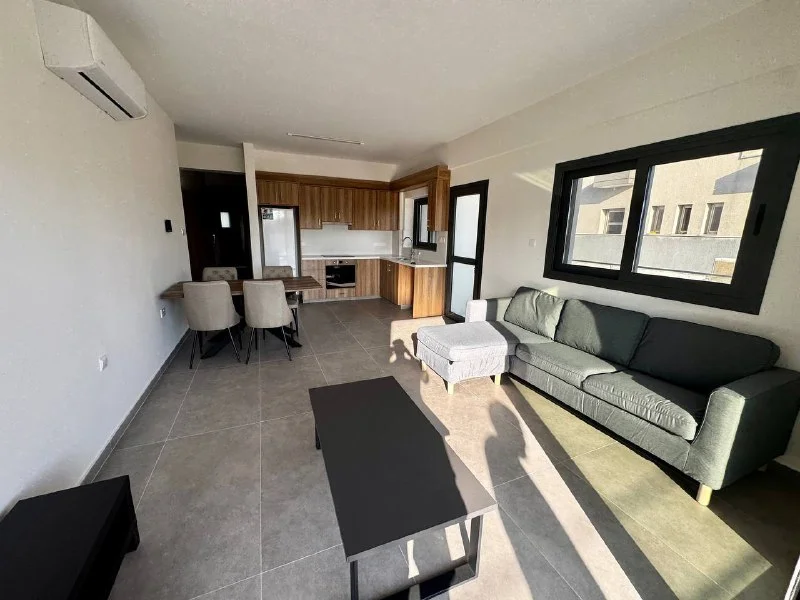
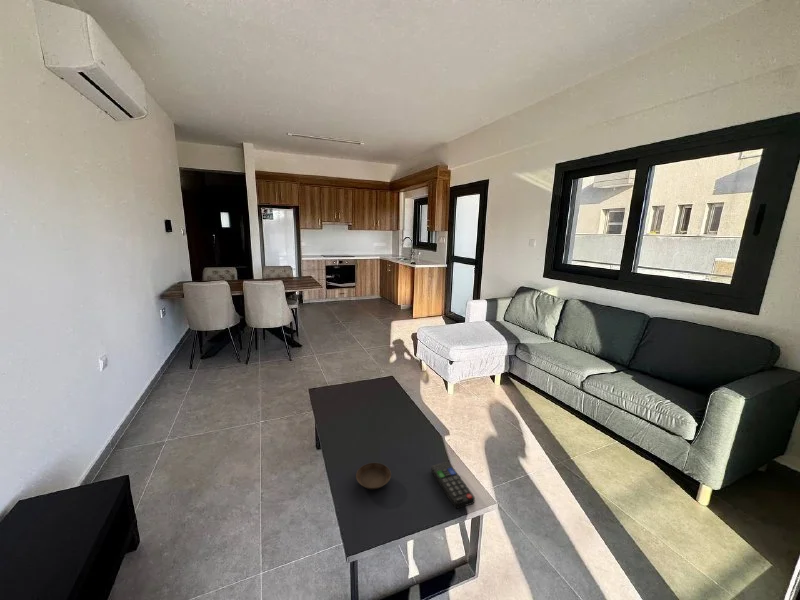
+ remote control (451, 482)
+ saucer (373, 477)
